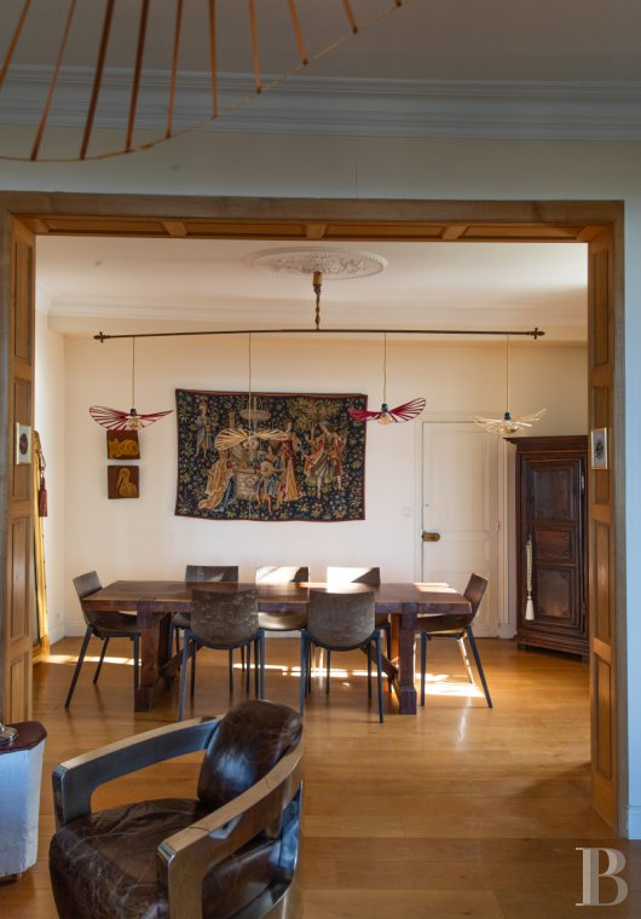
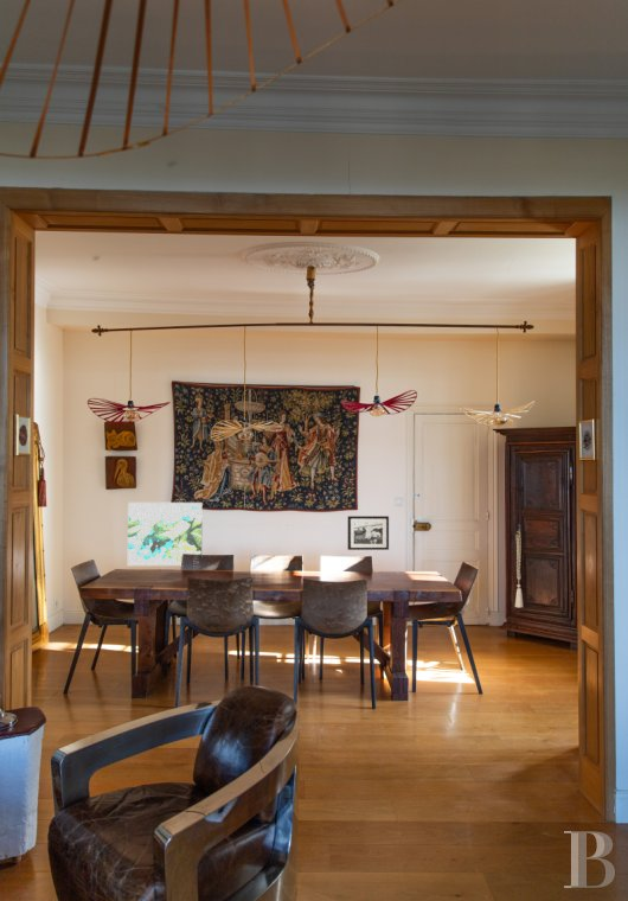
+ picture frame (367, 532)
+ wall art (165, 533)
